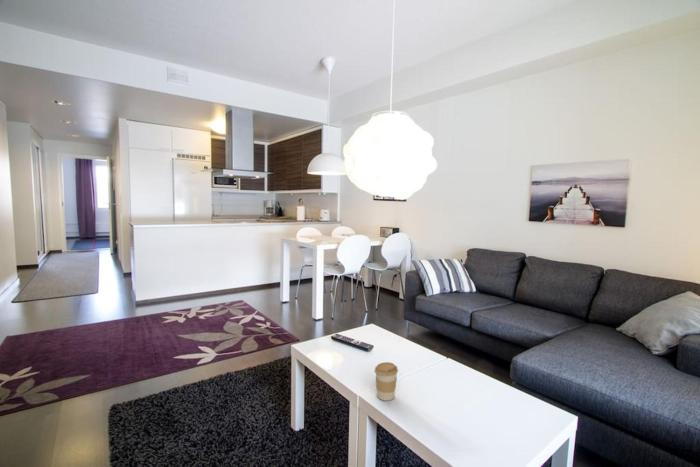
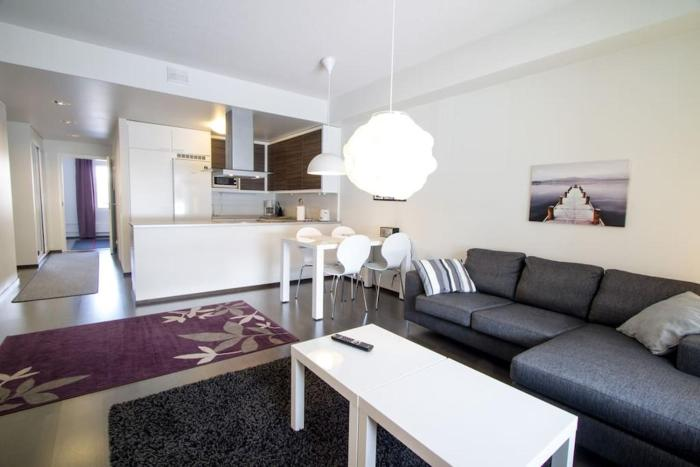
- coffee cup (385, 380)
